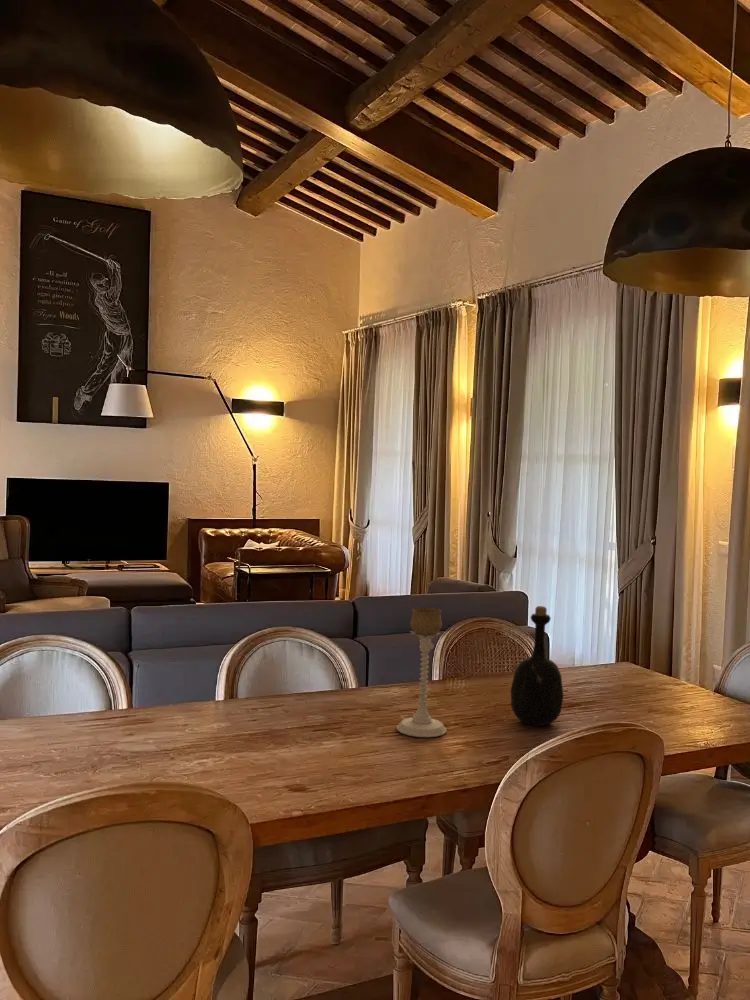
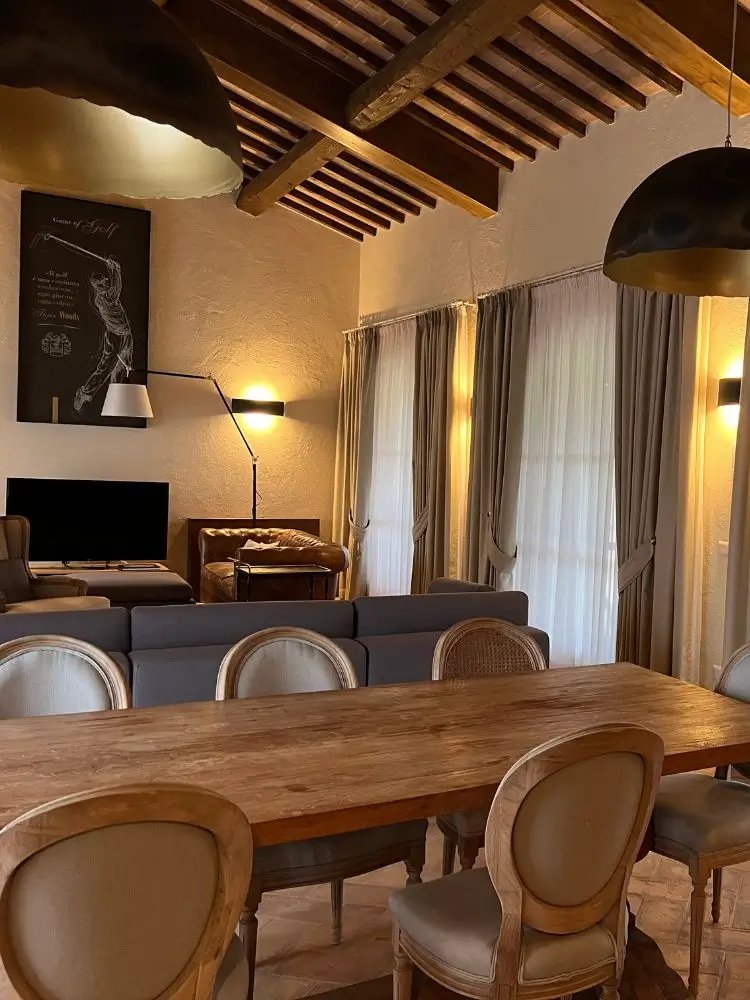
- candle holder (424, 669)
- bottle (538, 664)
